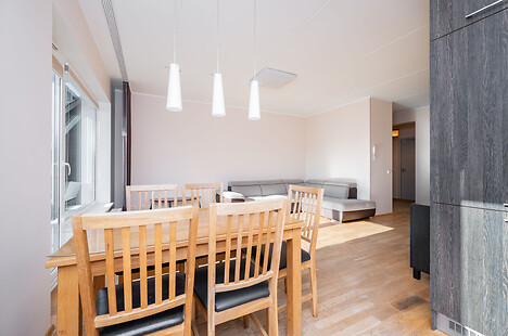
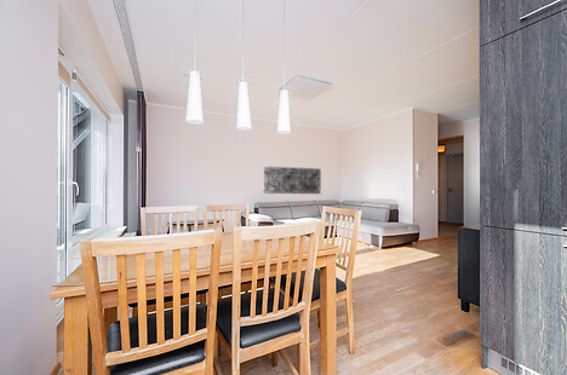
+ relief panel (292, 180)
